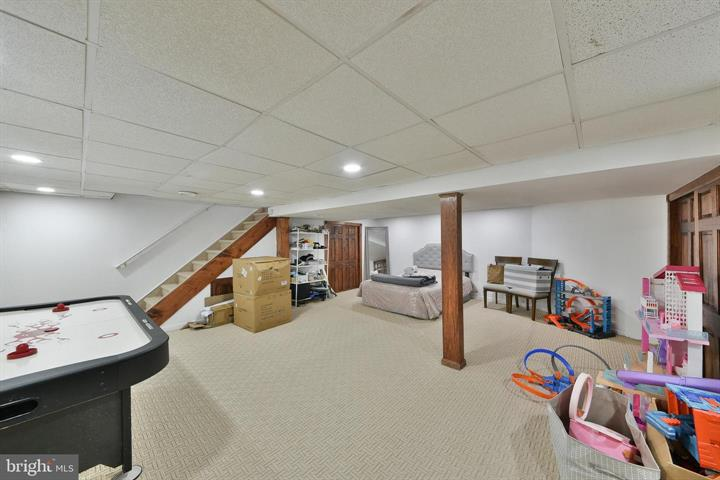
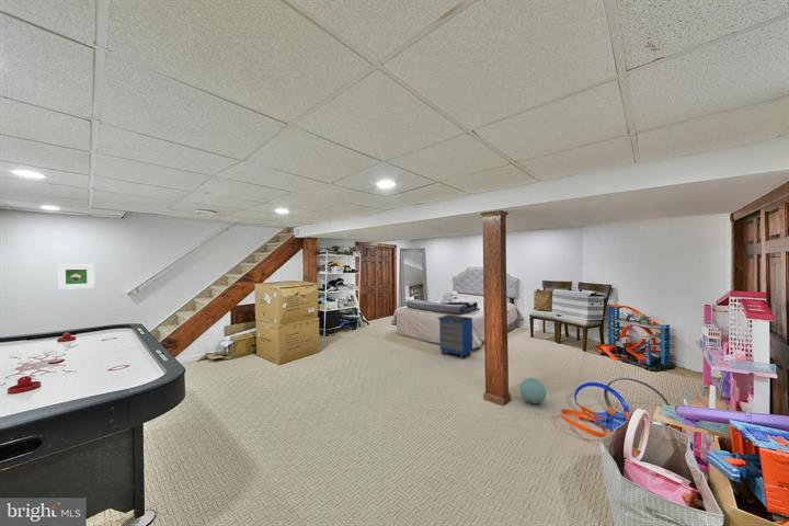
+ ball (533, 390)
+ cabinet (455, 335)
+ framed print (76, 276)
